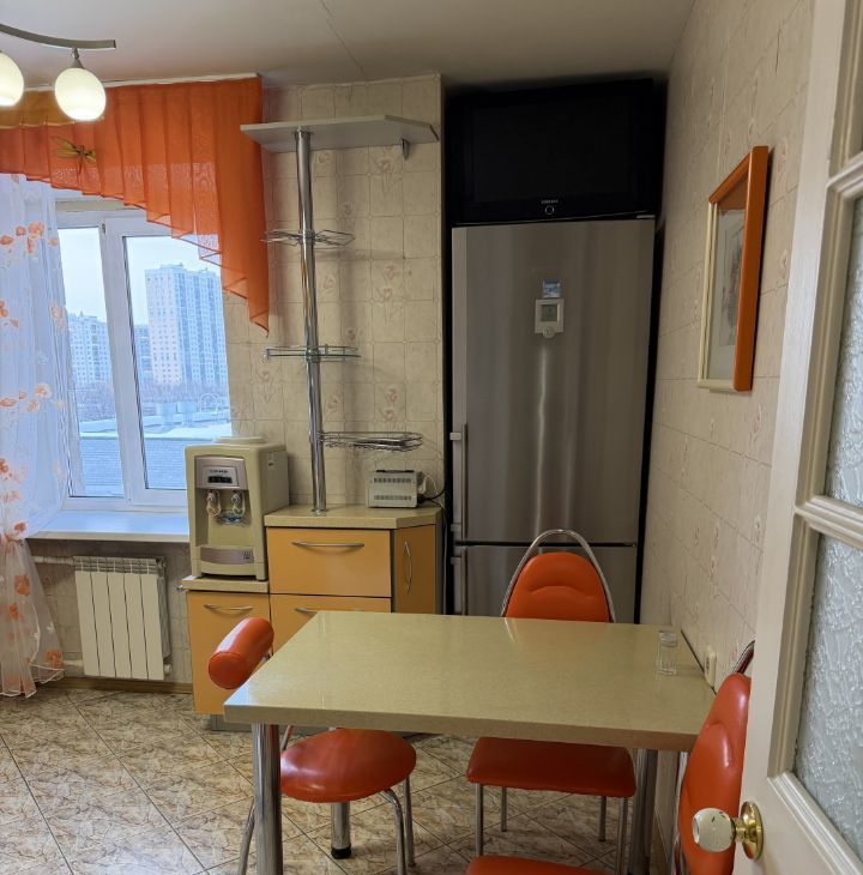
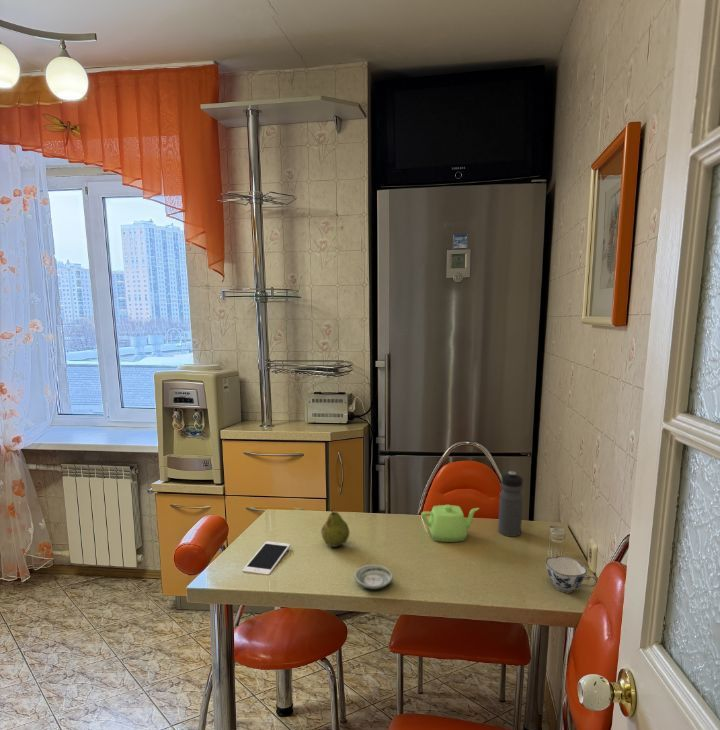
+ chinaware (568, 576)
+ teapot (449, 521)
+ fruit (335, 526)
+ cell phone (267, 557)
+ saucer (373, 579)
+ water bottle (510, 502)
